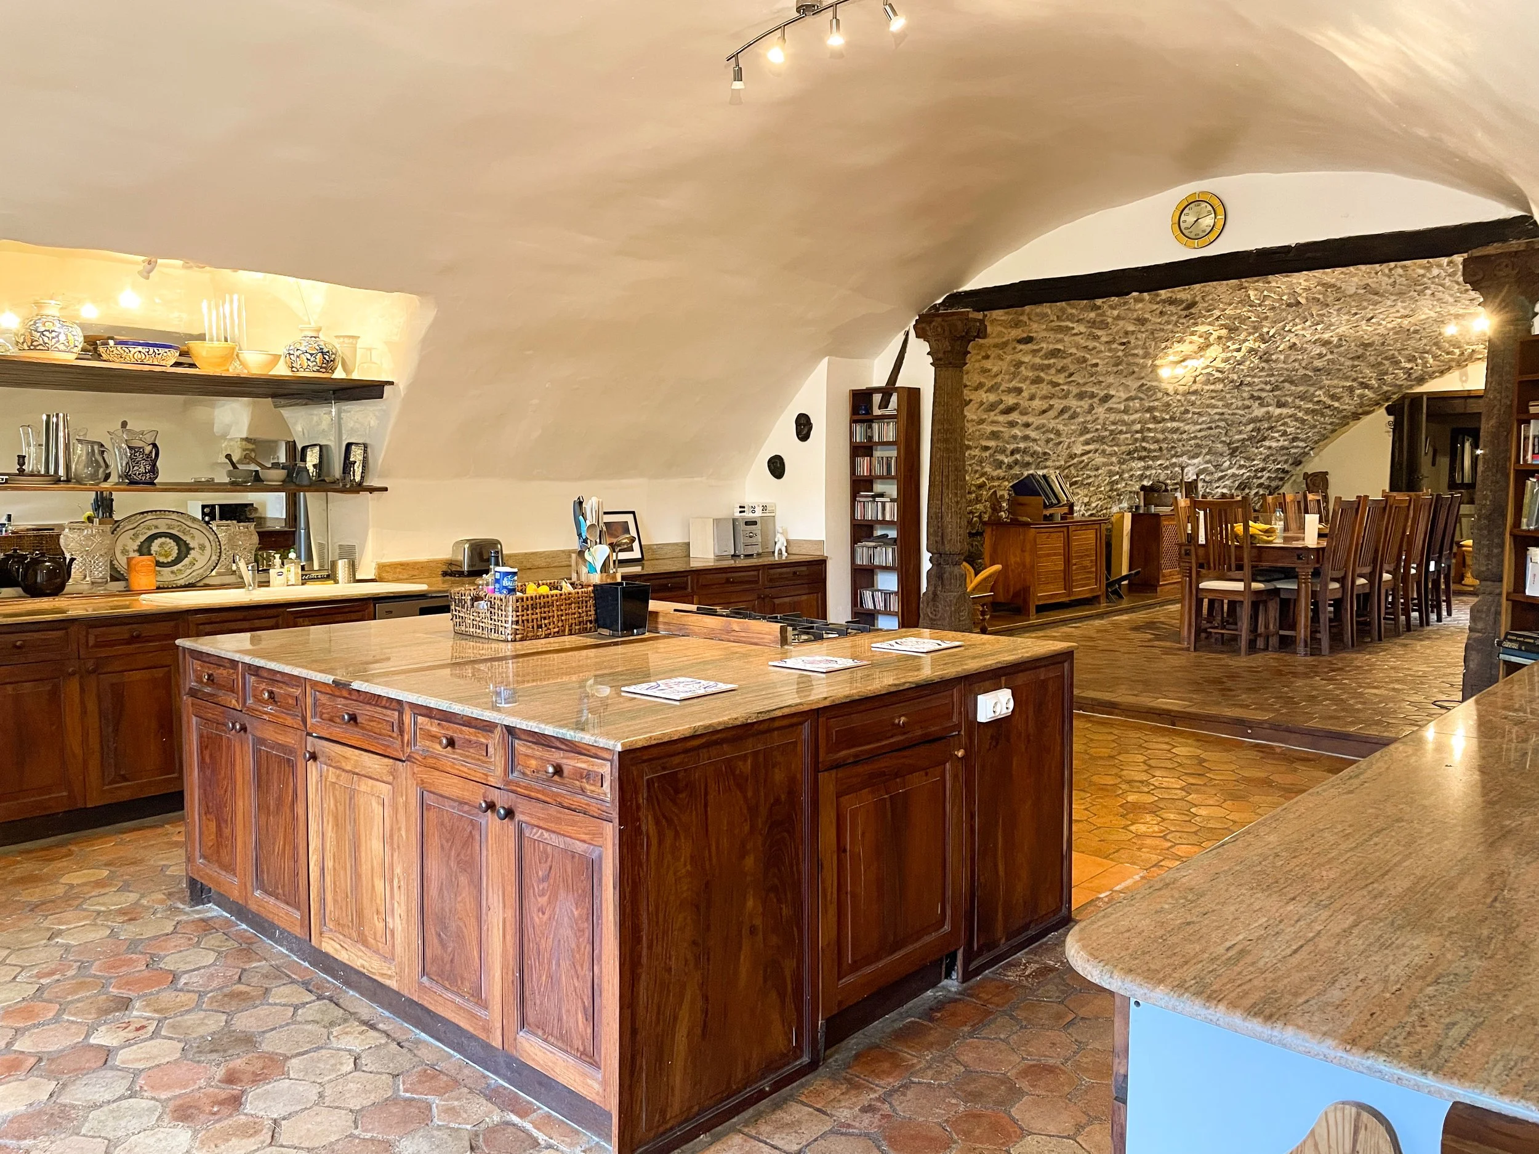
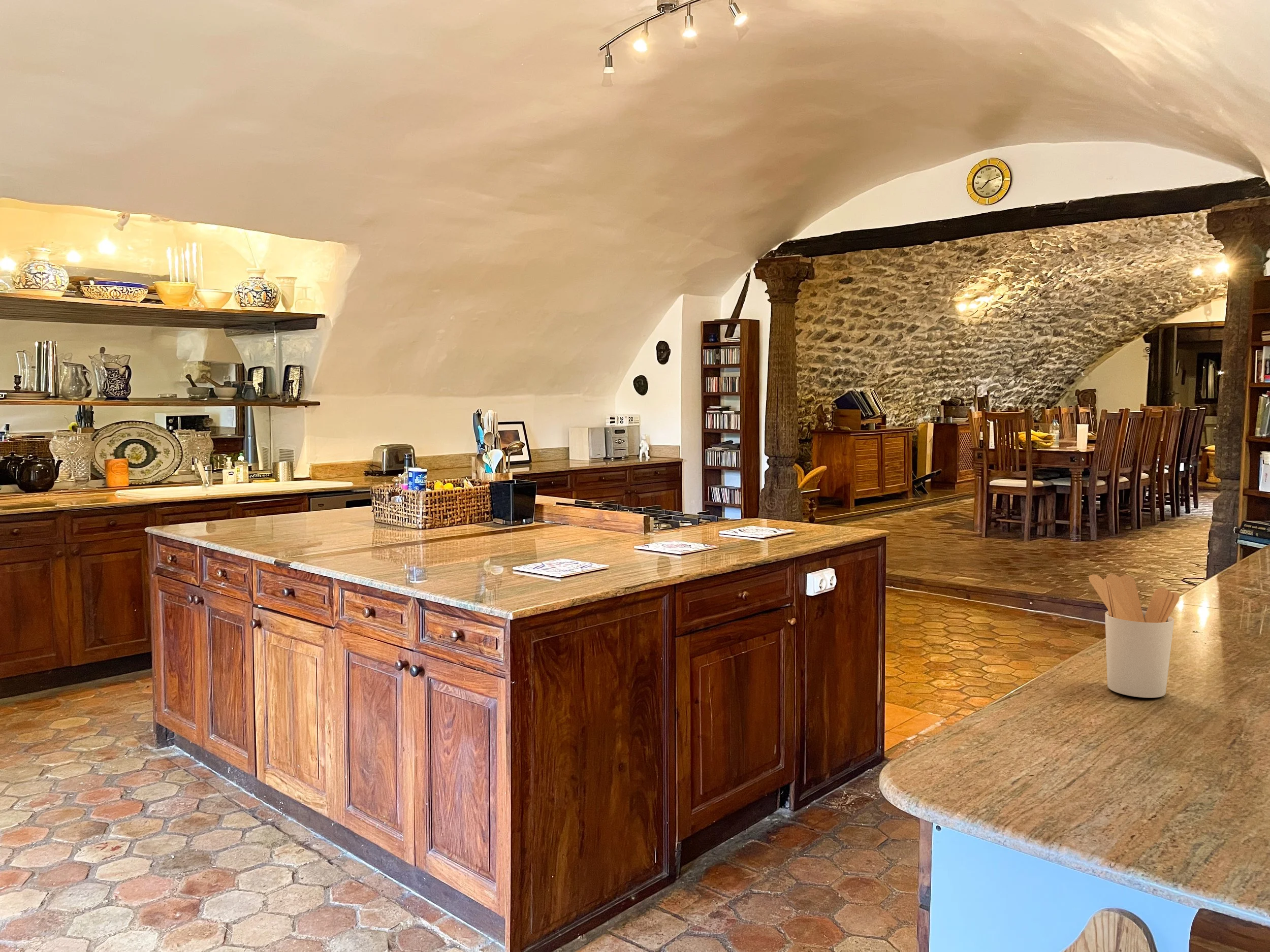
+ utensil holder (1128, 631)
